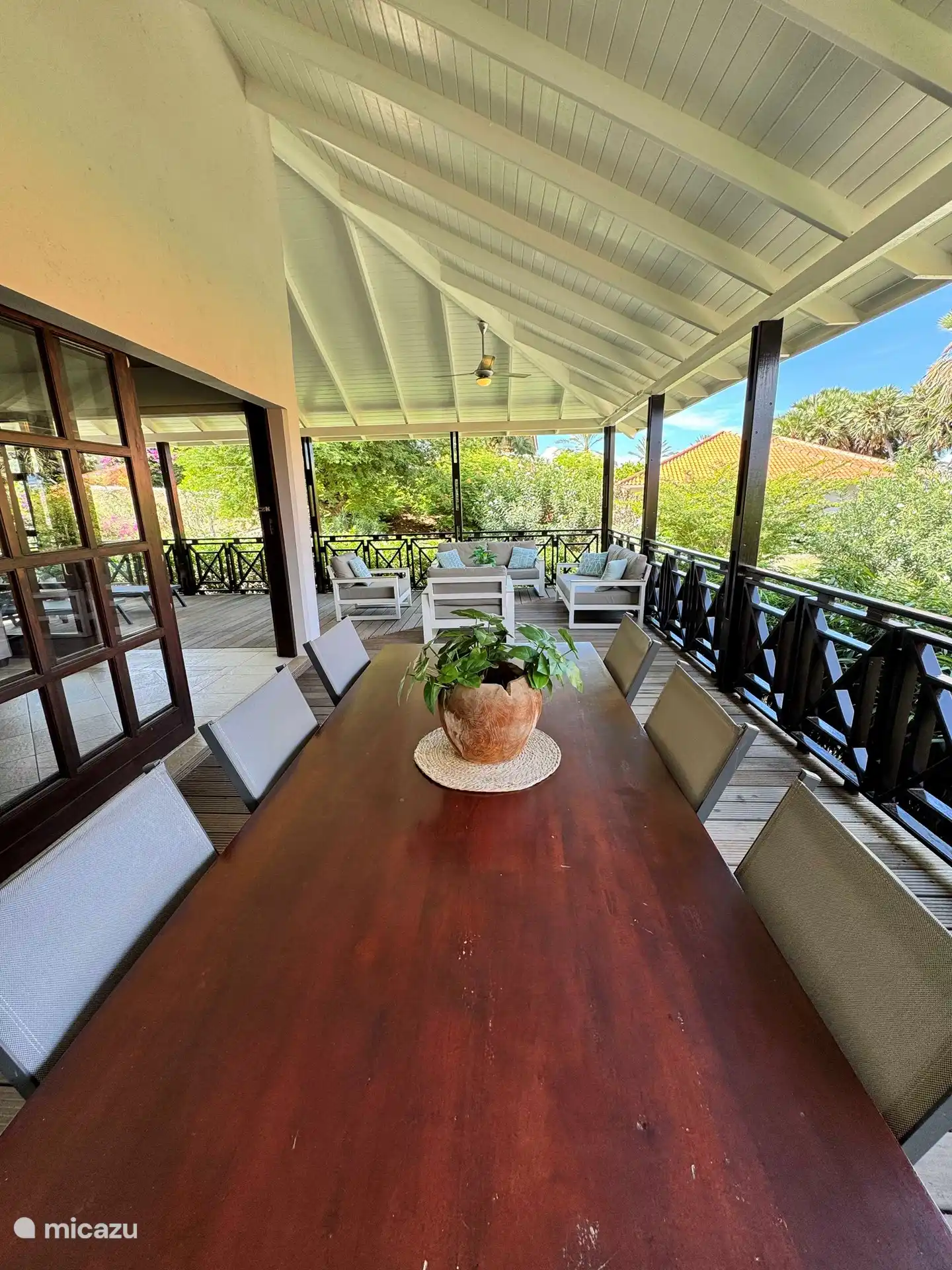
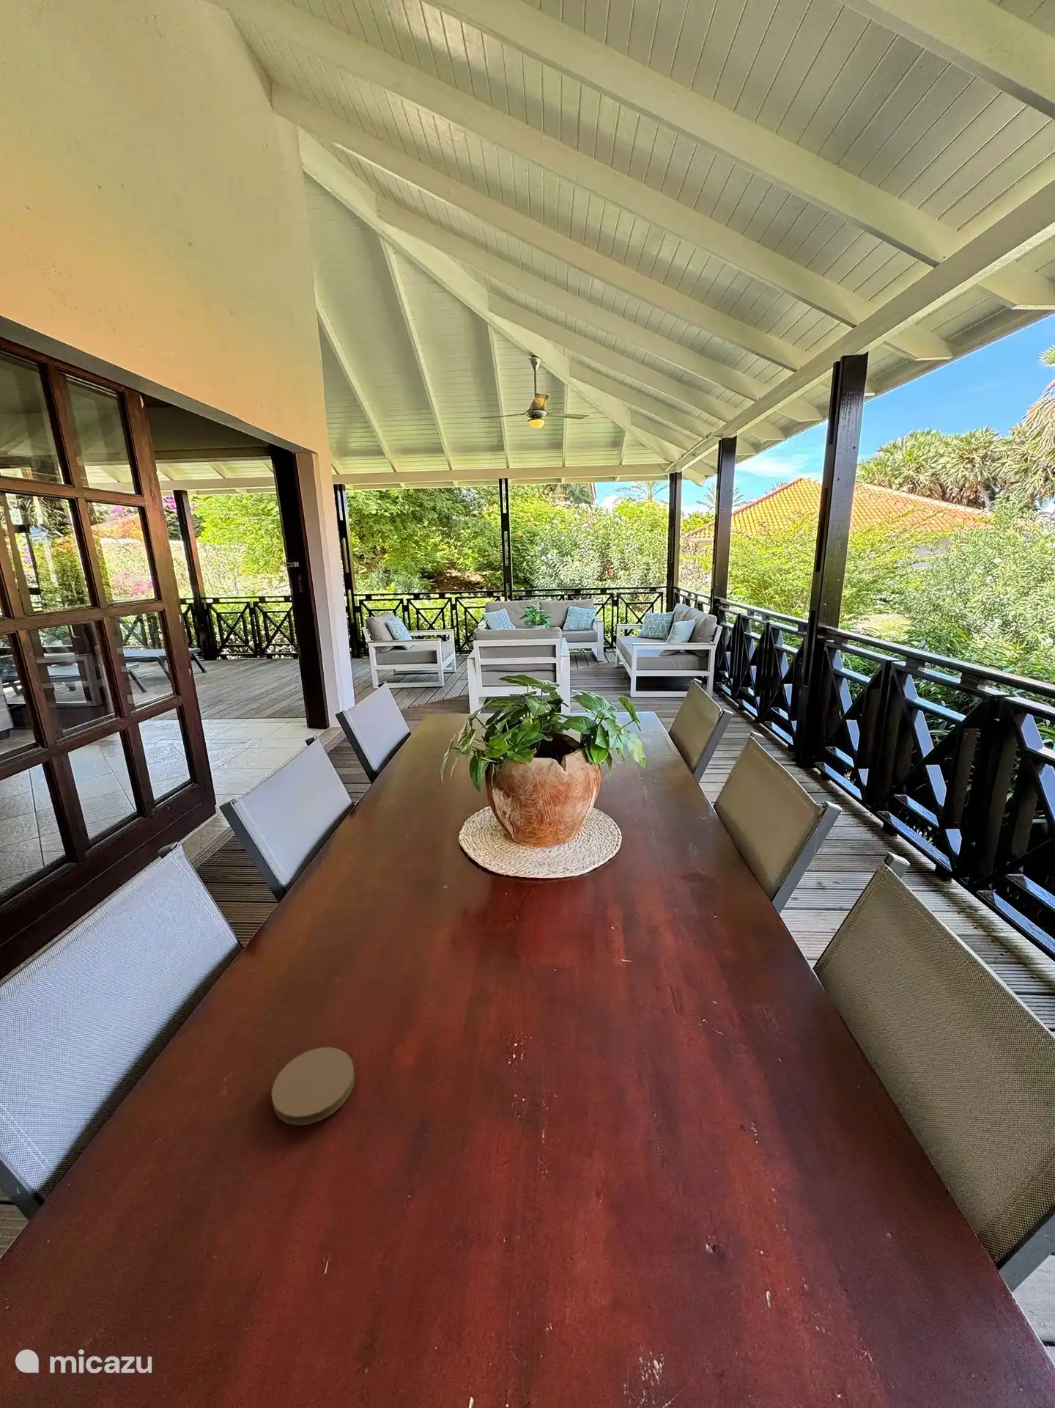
+ coaster (314, 1083)
